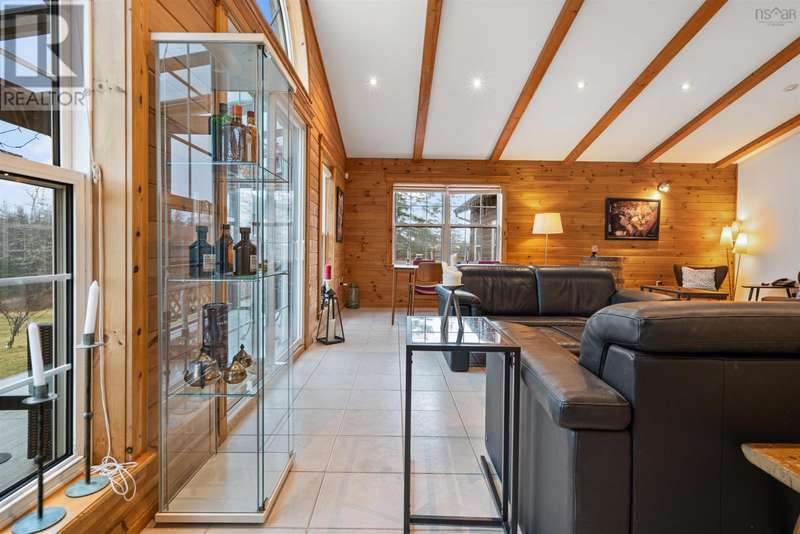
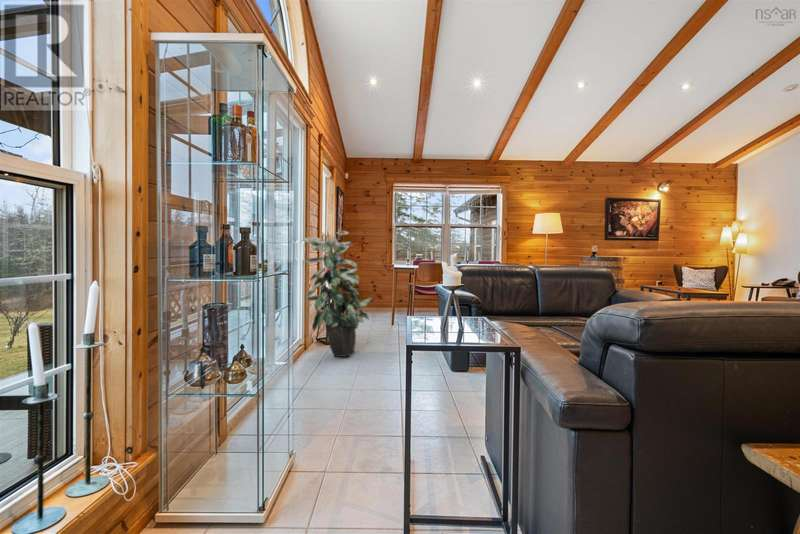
+ indoor plant (336, 294)
